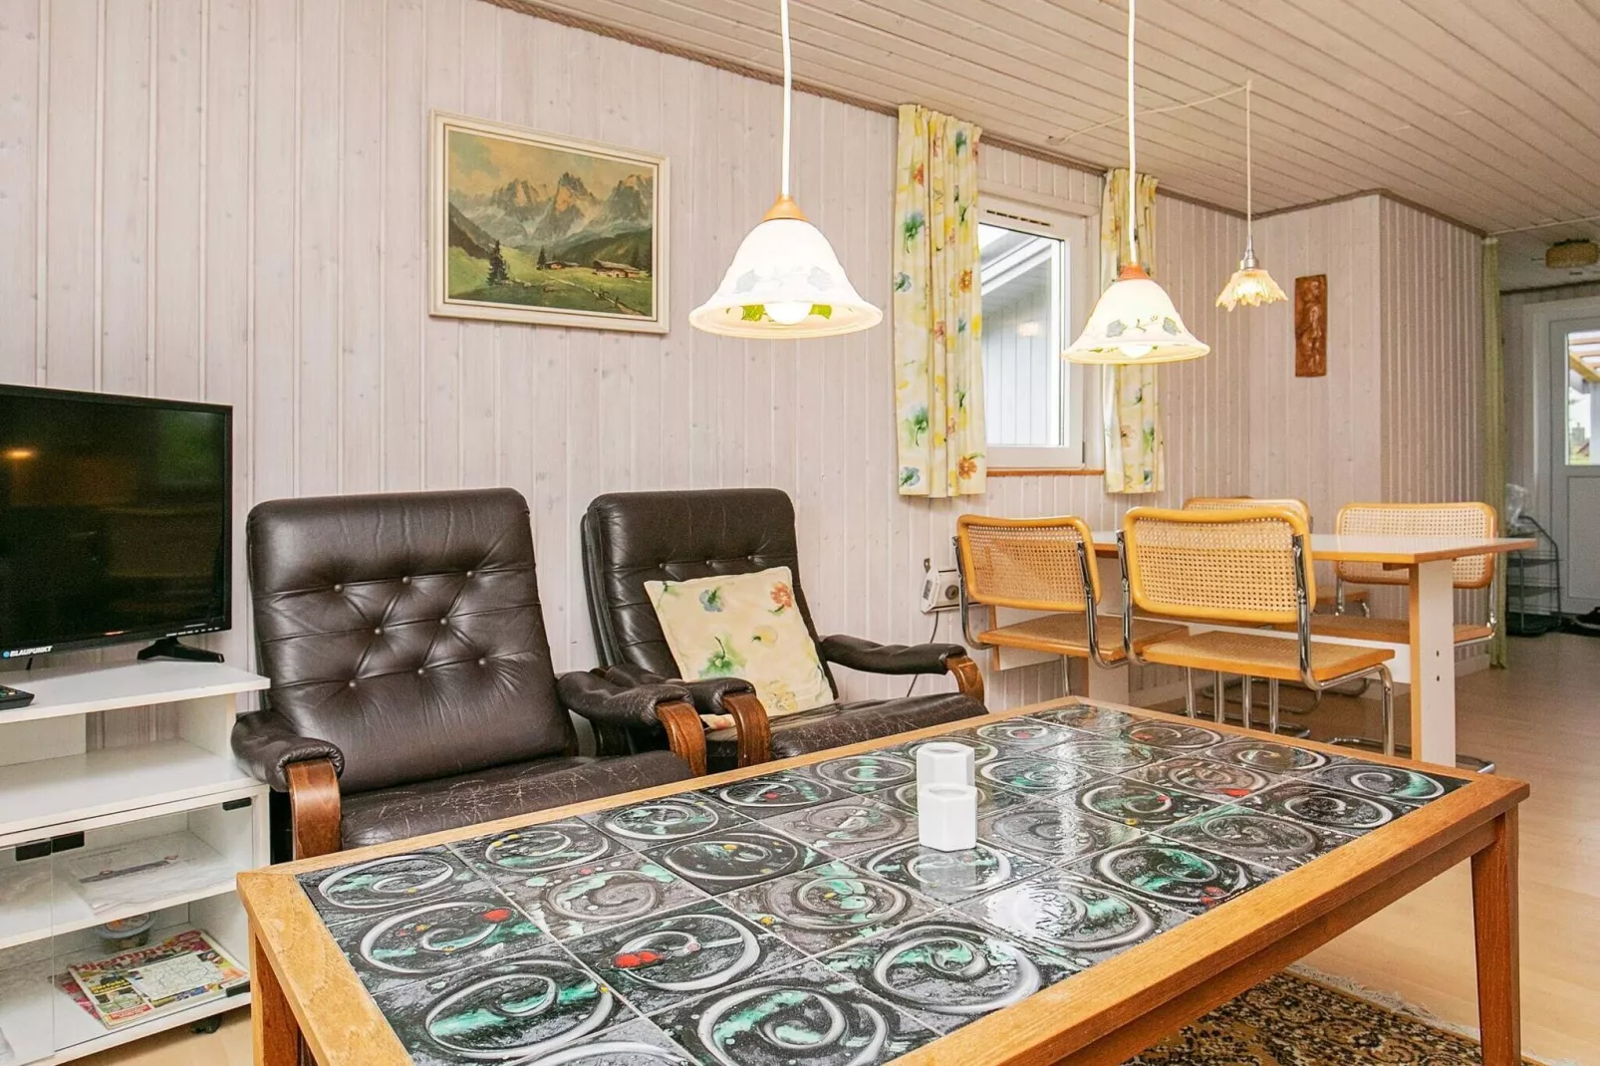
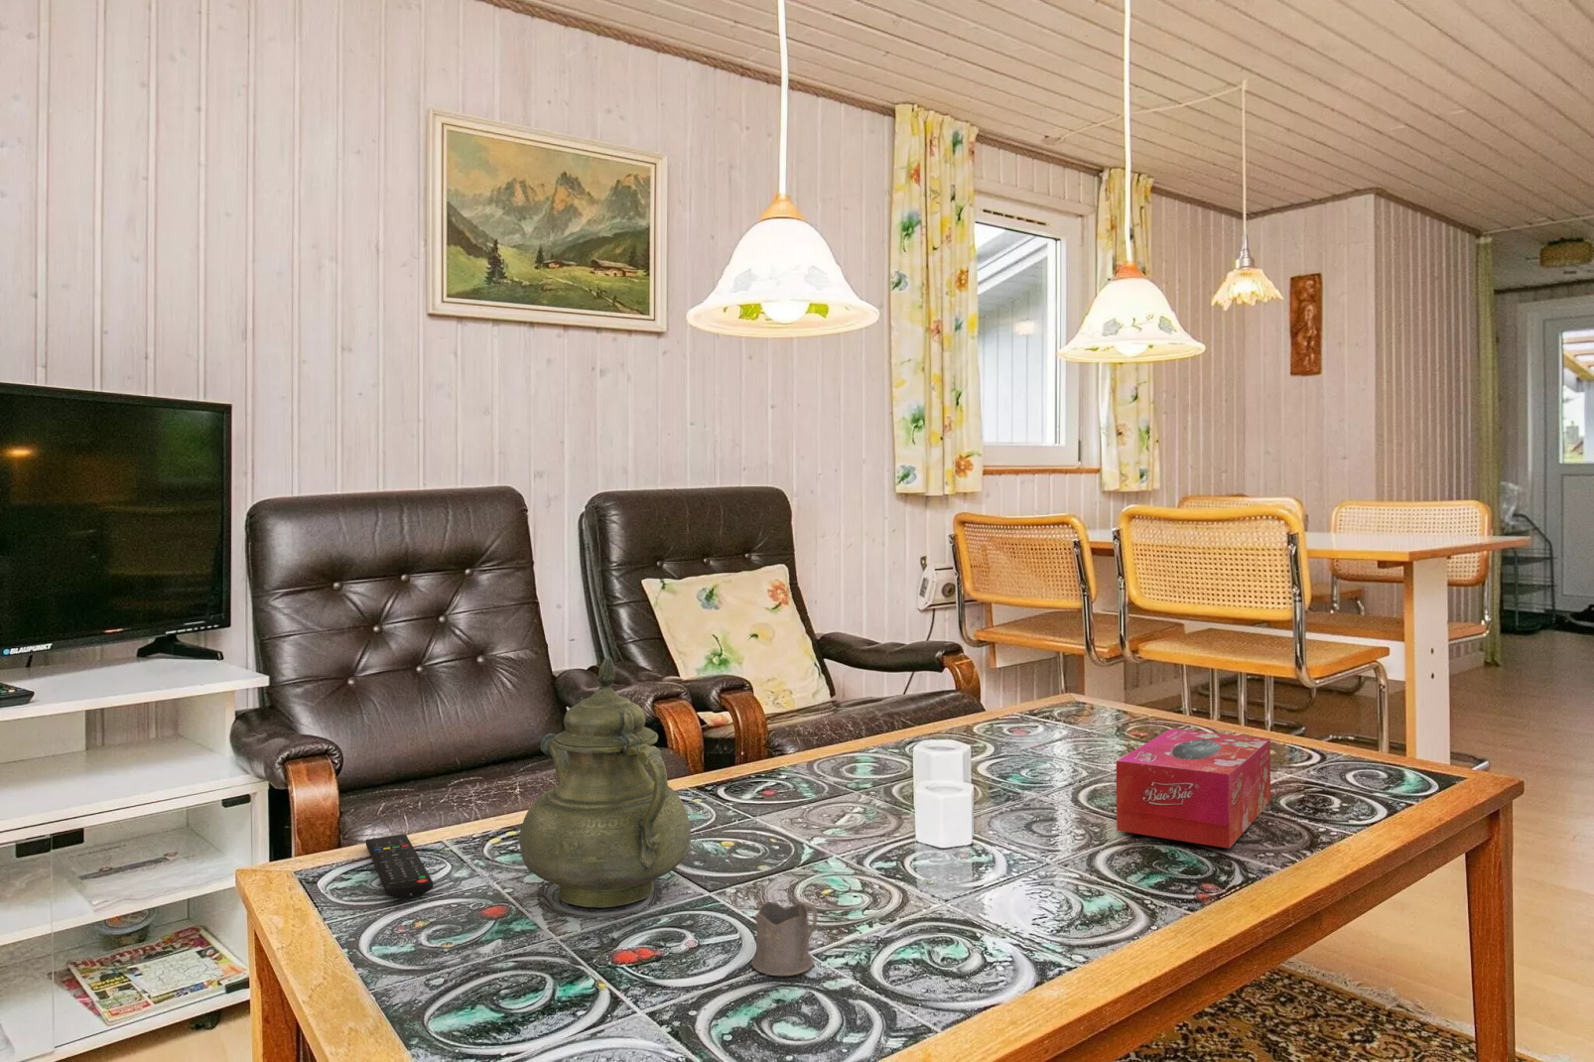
+ teapot (600, 770)
+ tissue box (1197, 782)
+ remote control (397, 864)
+ tea glass holder (786, 921)
